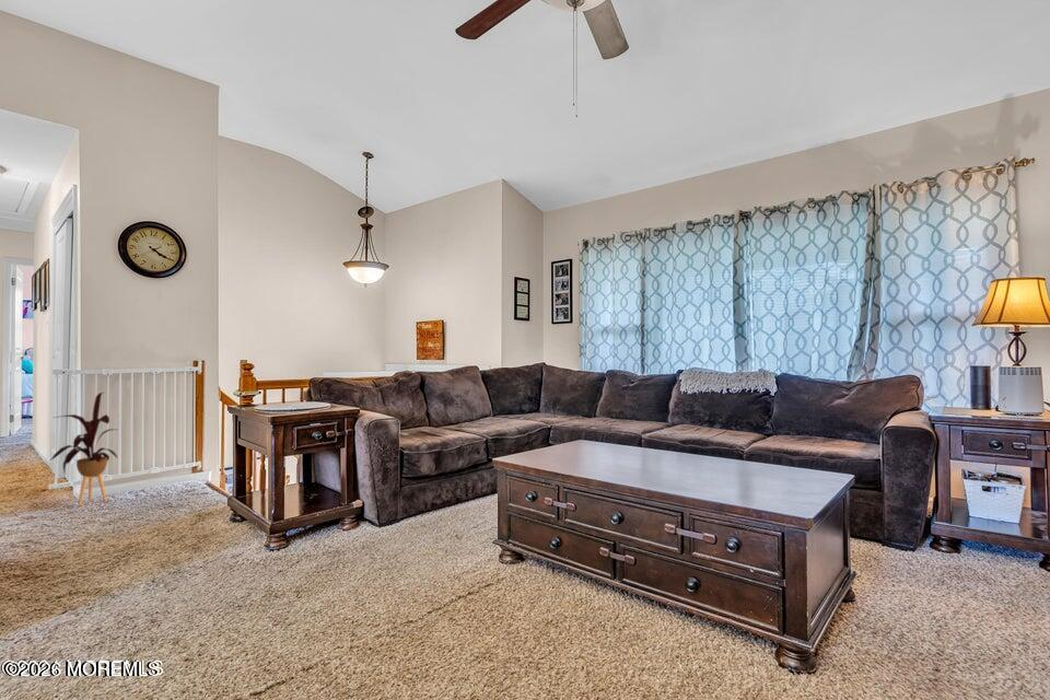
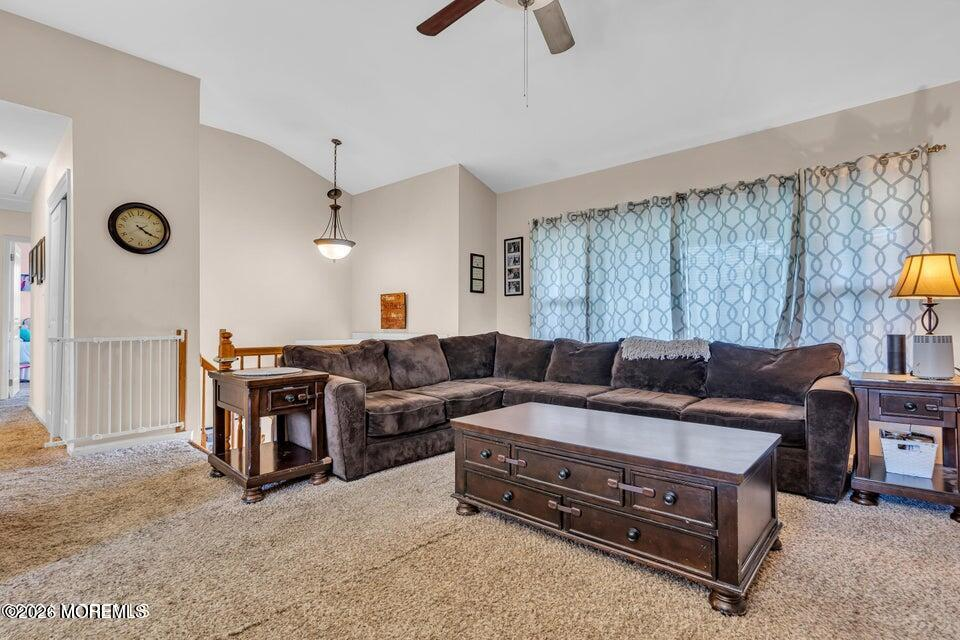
- house plant (85, 447)
